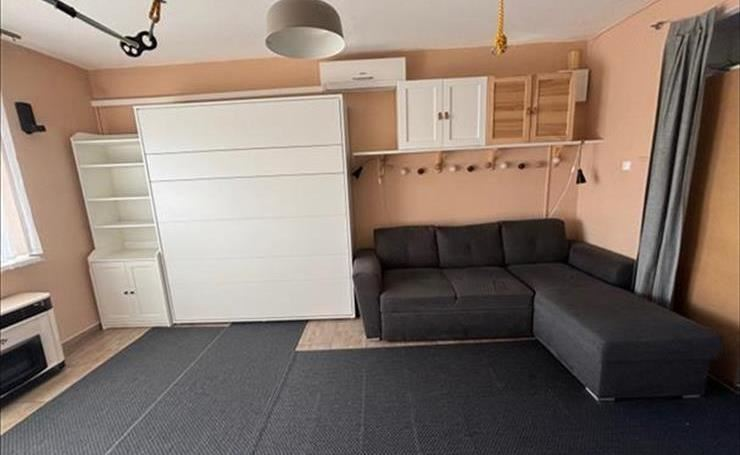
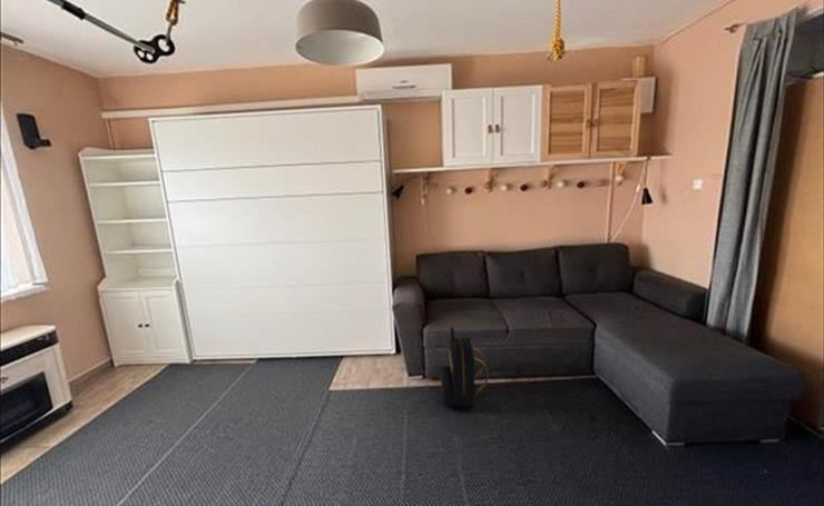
+ backpack (463, 367)
